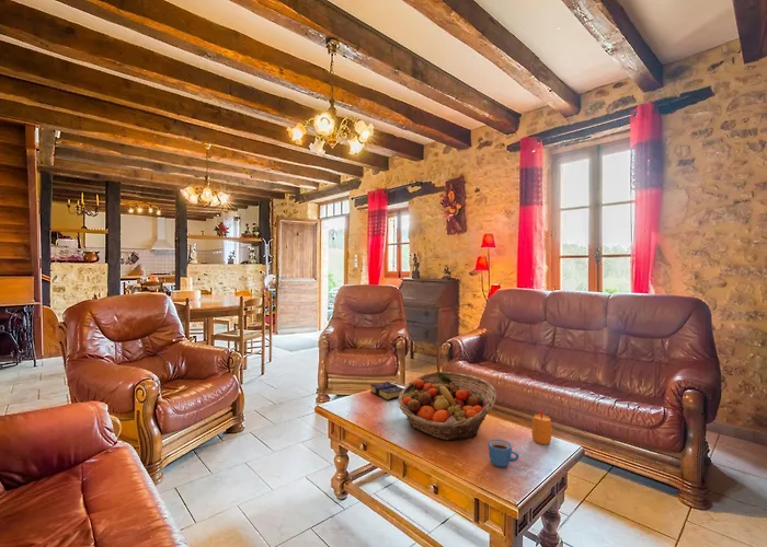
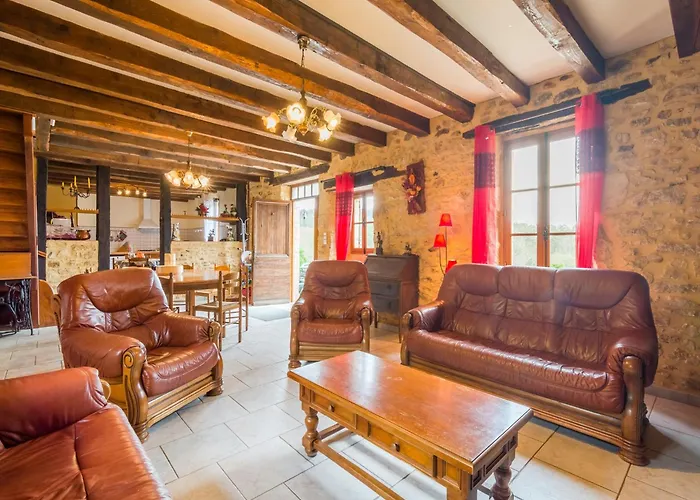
- fruit basket (445, 403)
- candle (541, 423)
- book (388, 389)
- mug (503, 455)
